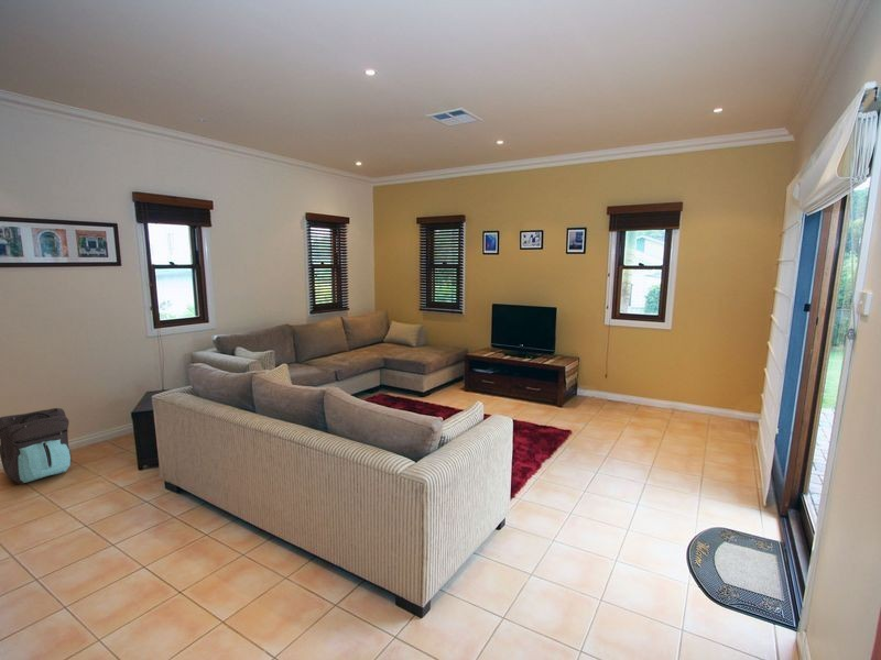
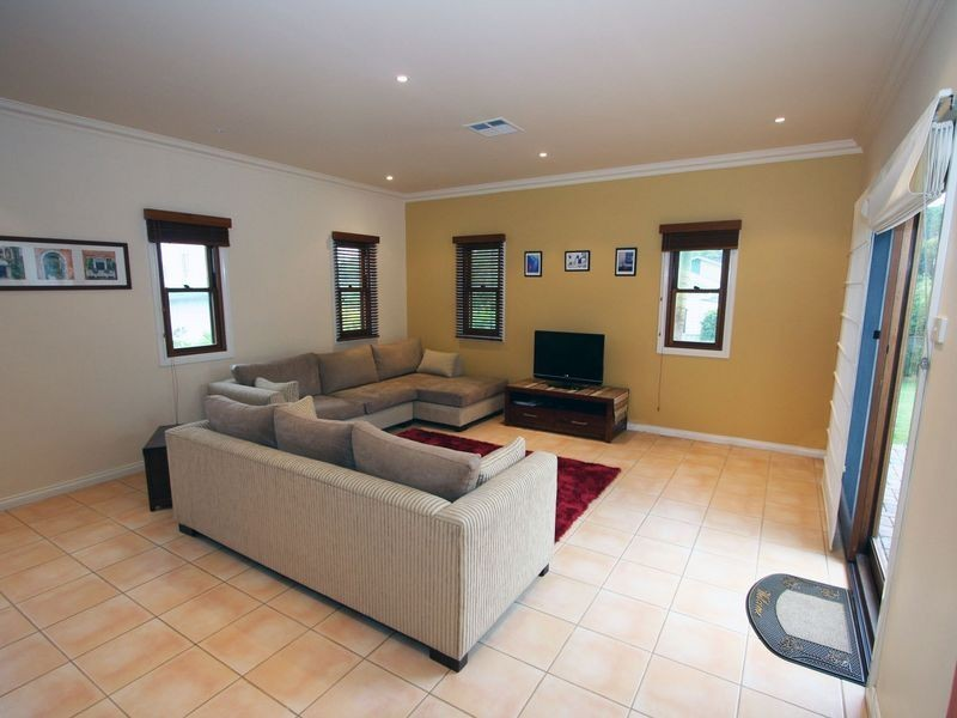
- backpack (34, 442)
